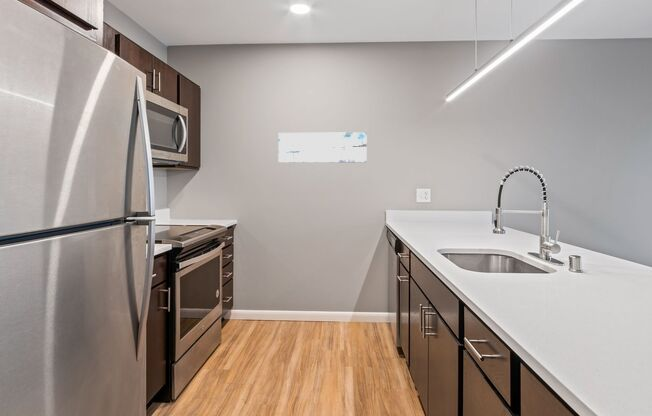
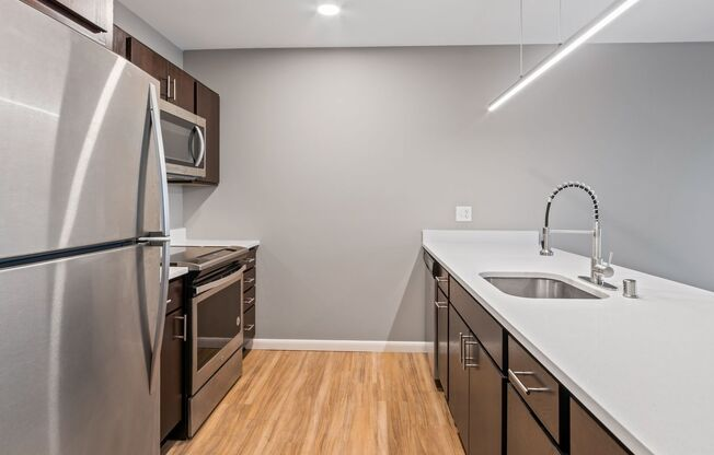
- wall art (322, 147)
